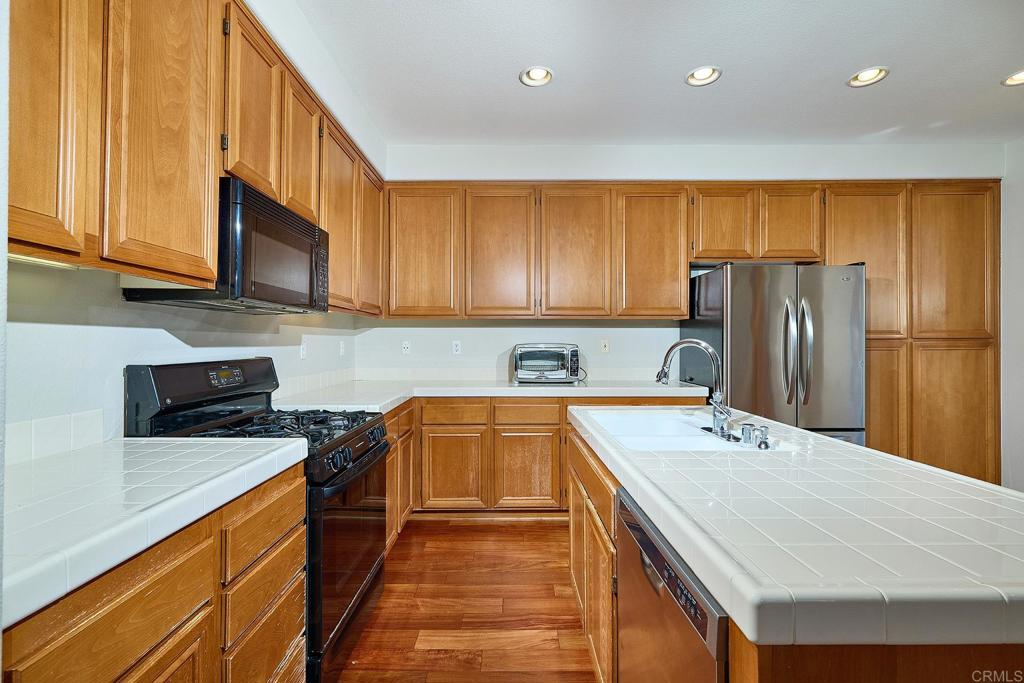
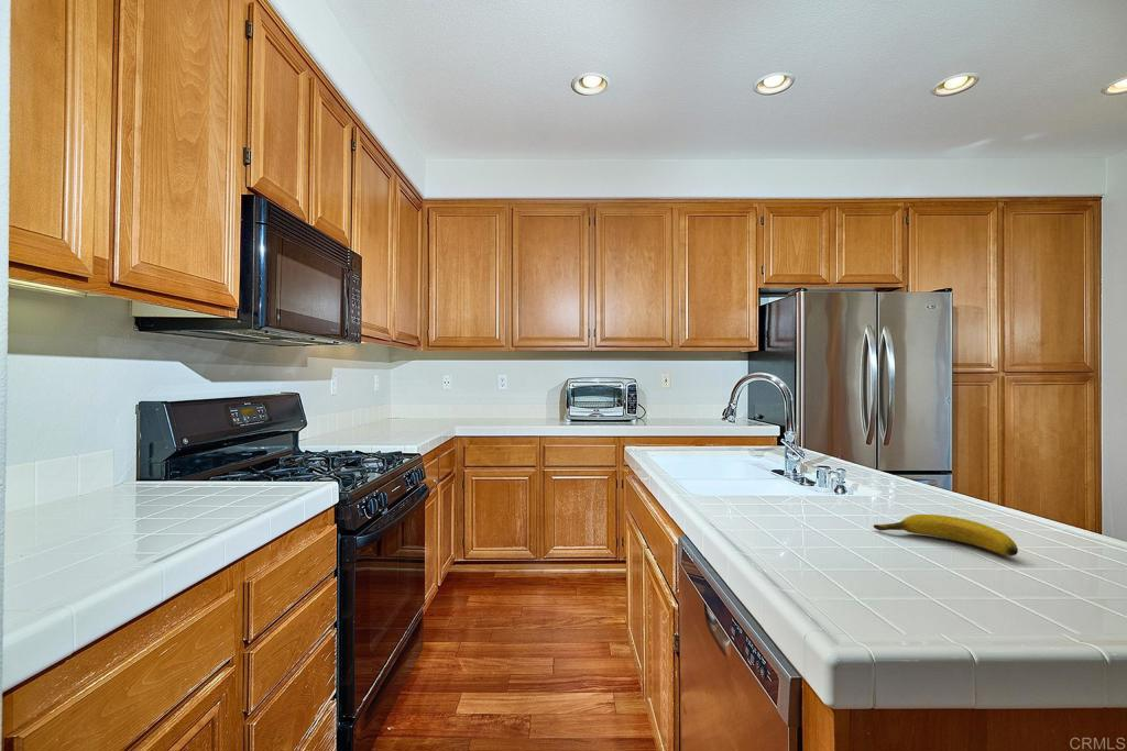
+ banana (945, 529)
